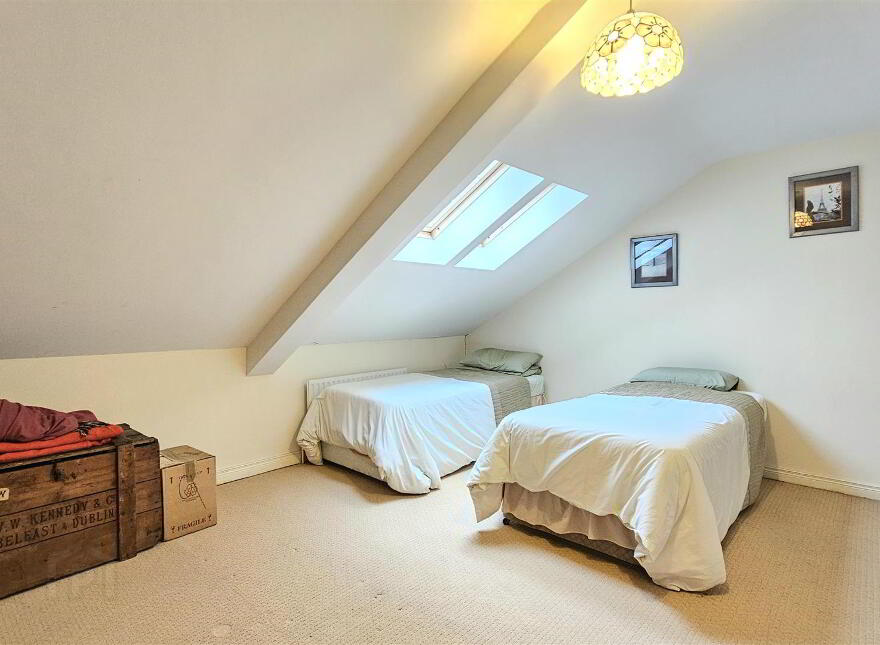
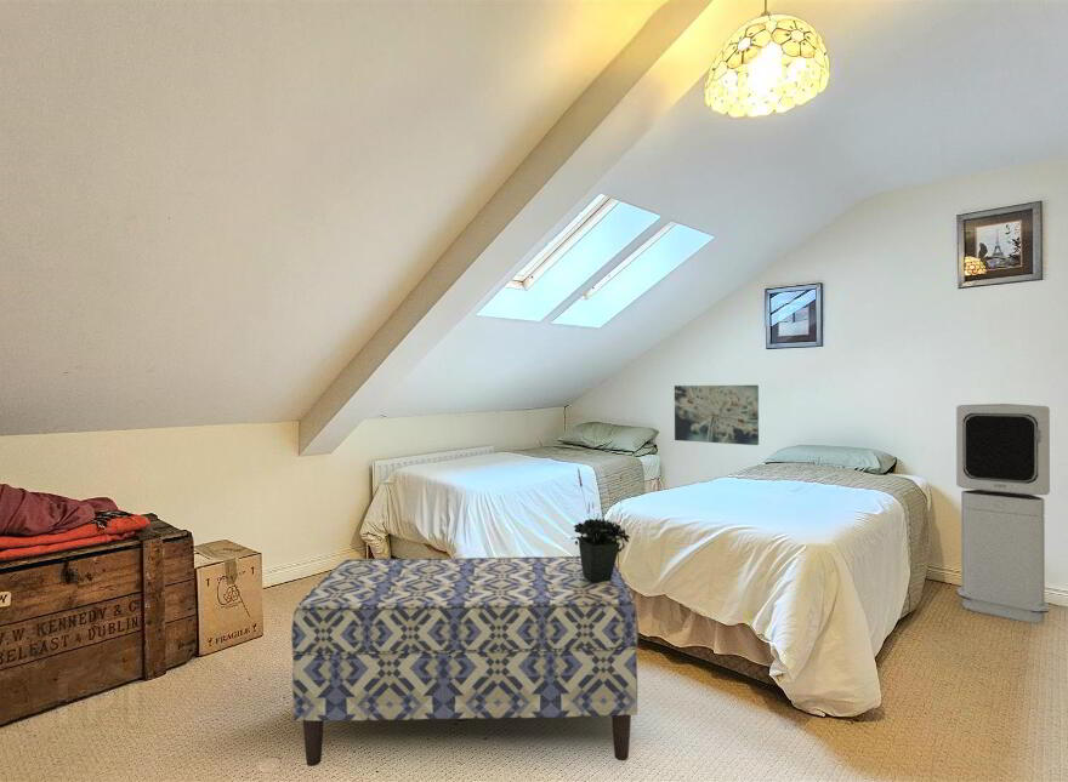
+ bench (472, 650)
+ air purifier (1002, 506)
+ wall art (714, 413)
+ potted plant (596, 524)
